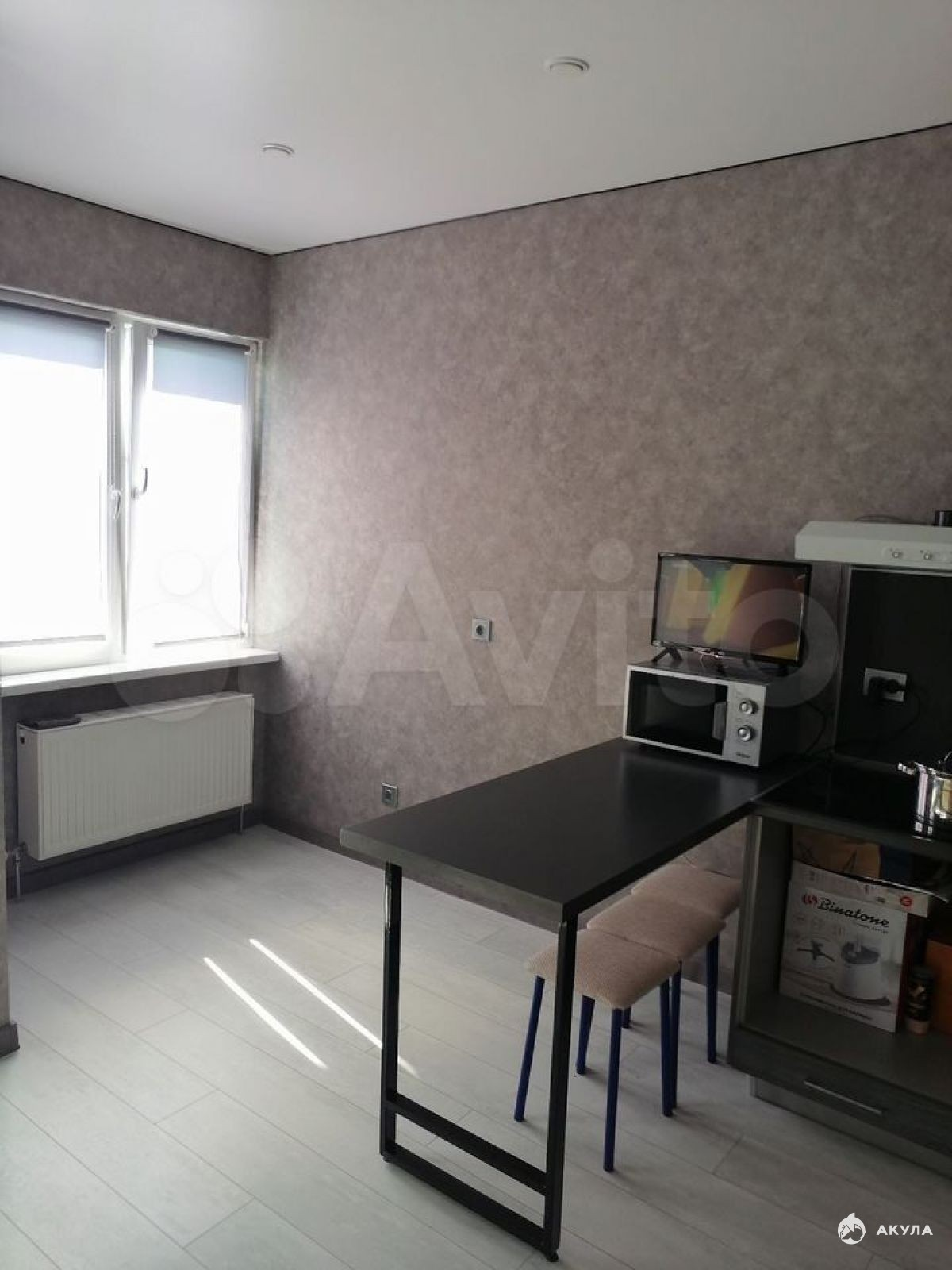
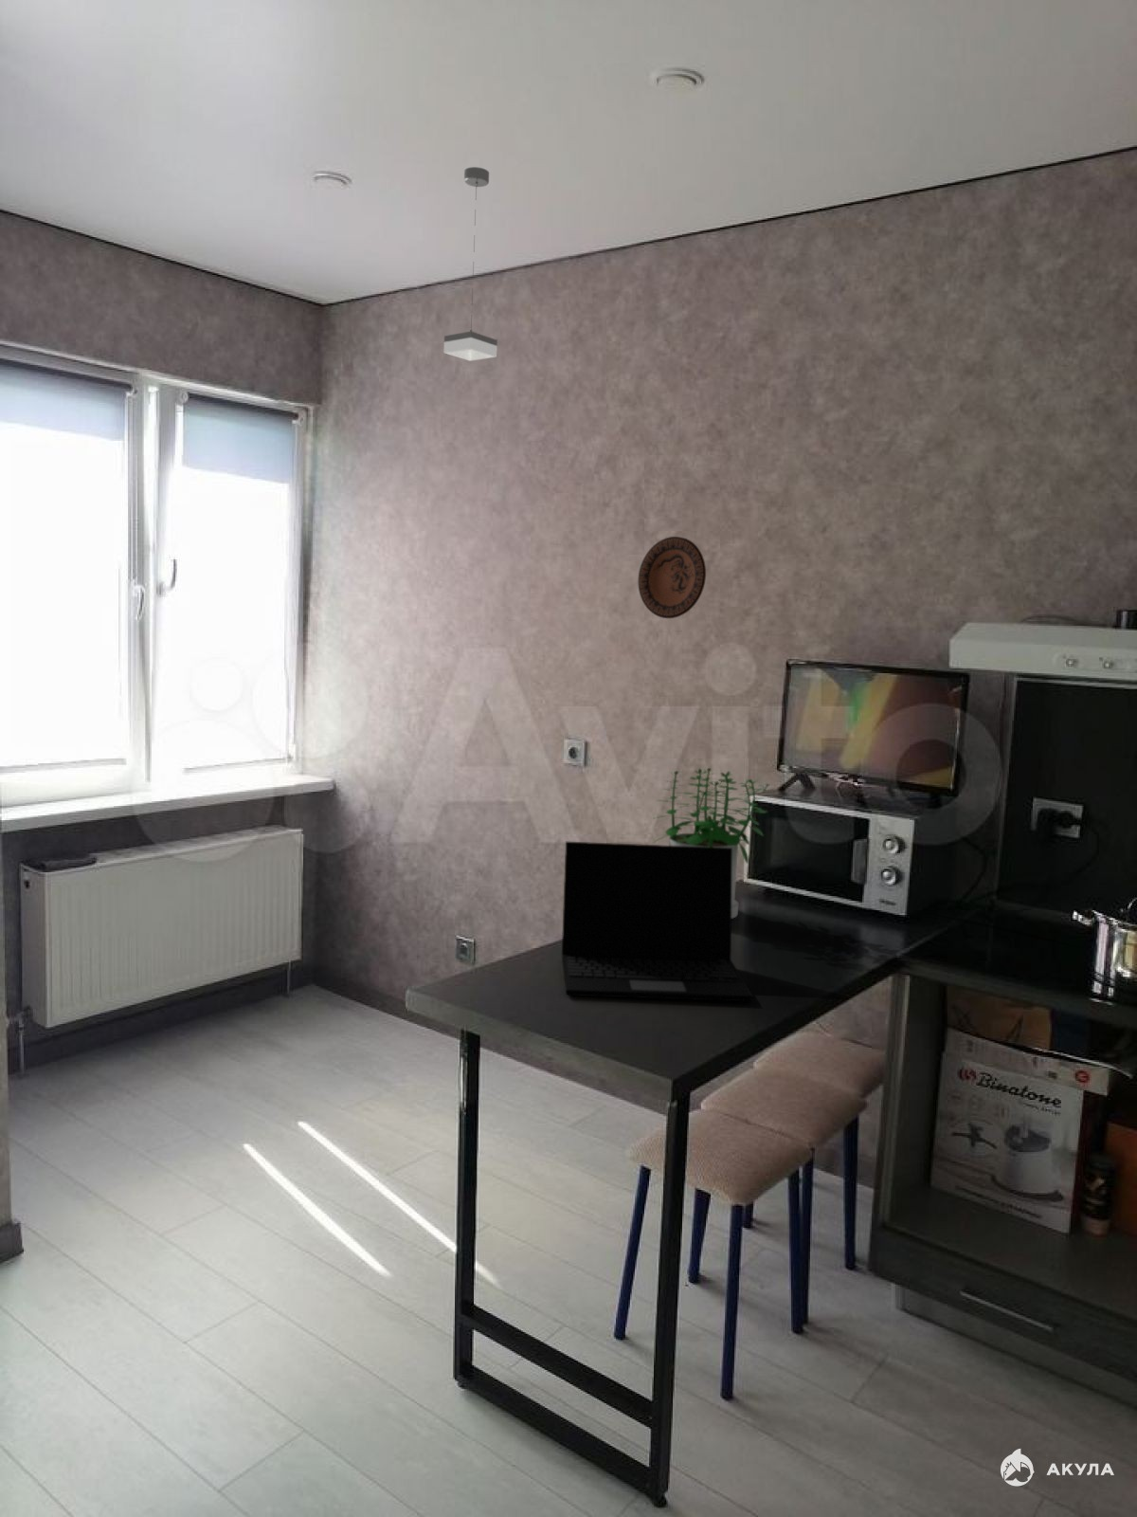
+ pendant lamp (473, 264)
+ potted plant (712, 840)
+ laptop (653, 917)
+ decorative plate (671, 577)
